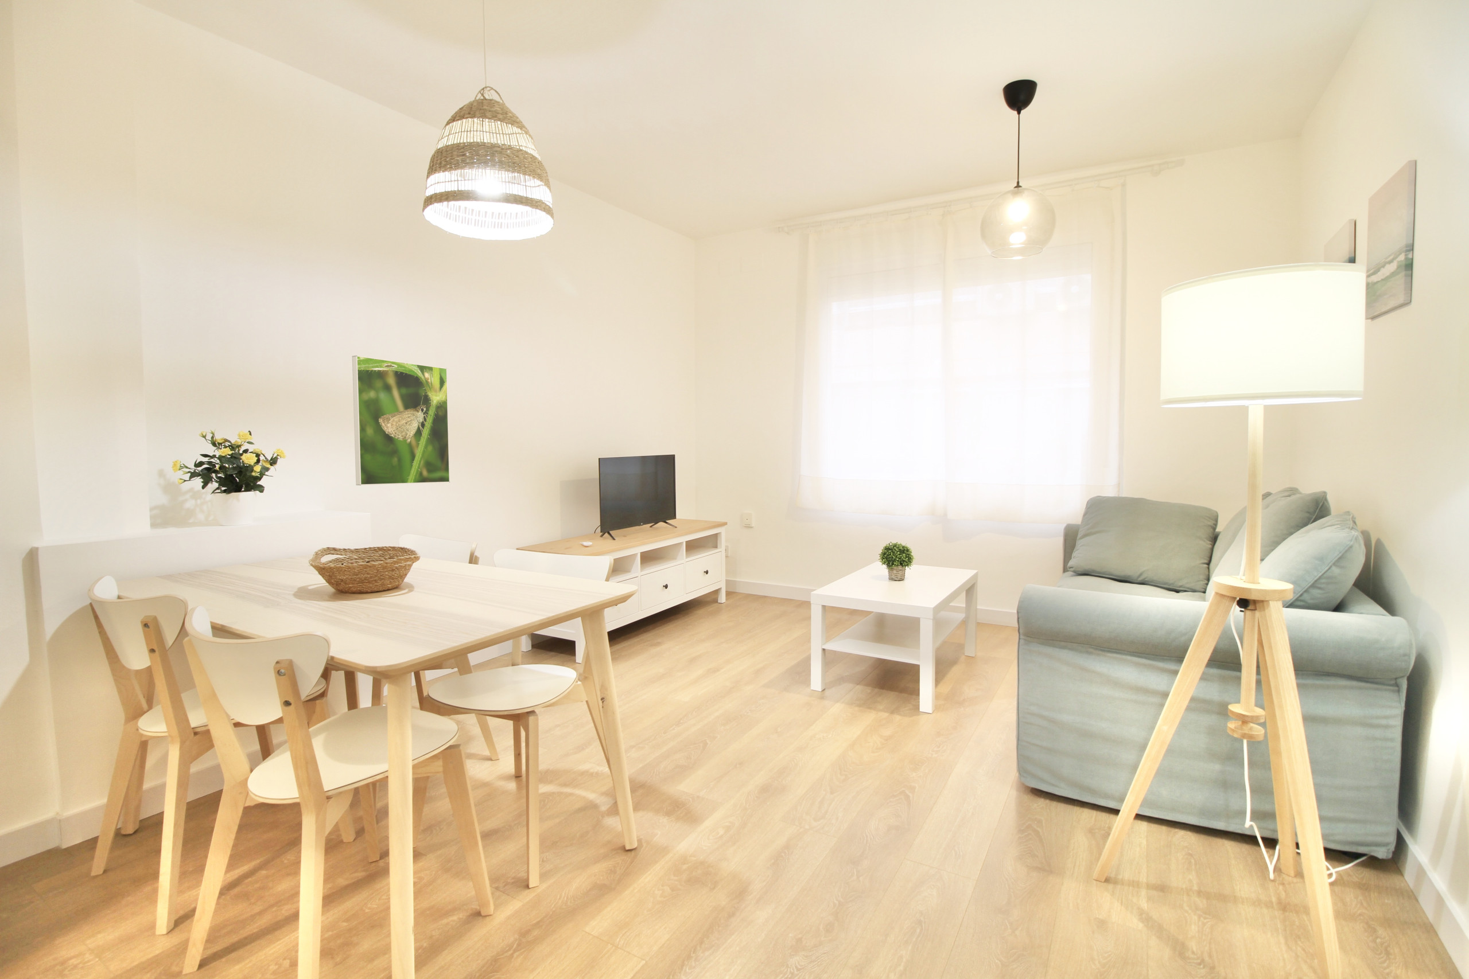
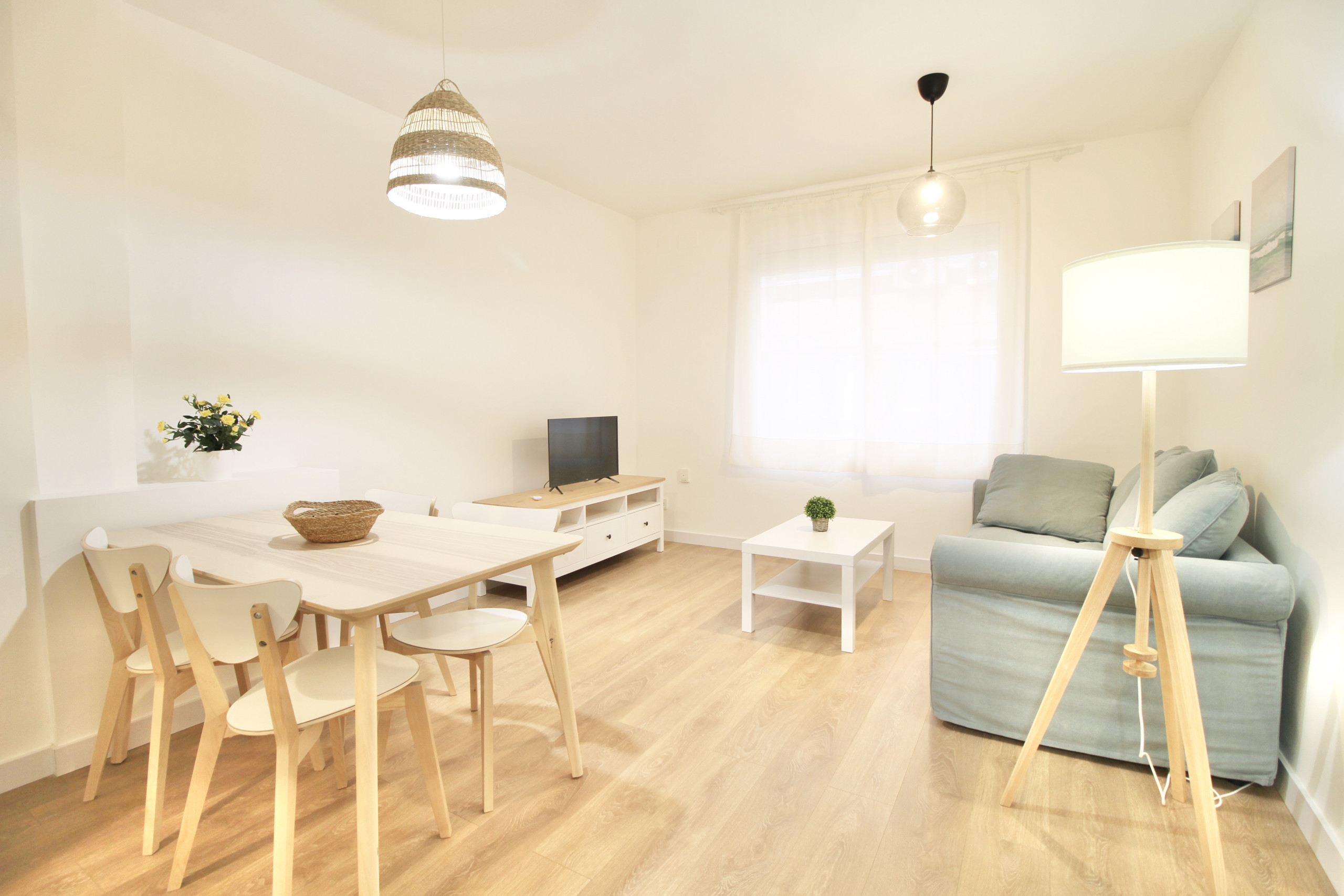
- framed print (404, 423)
